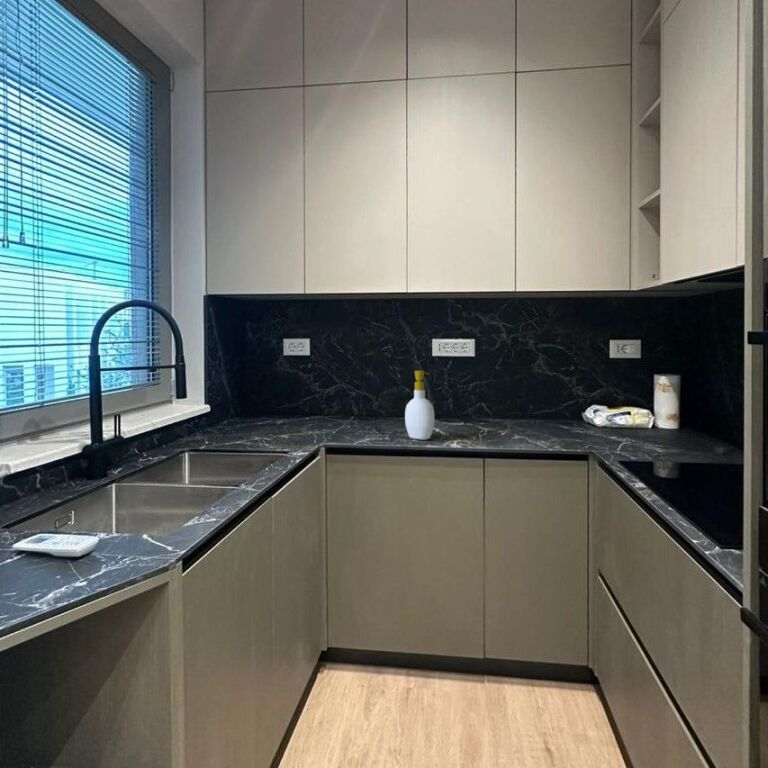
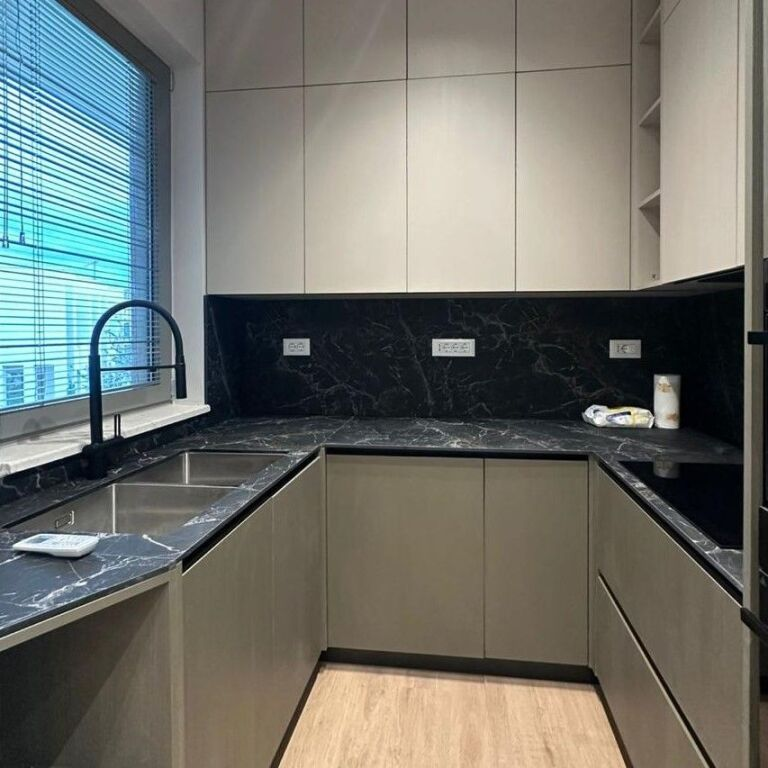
- soap bottle (420, 404)
